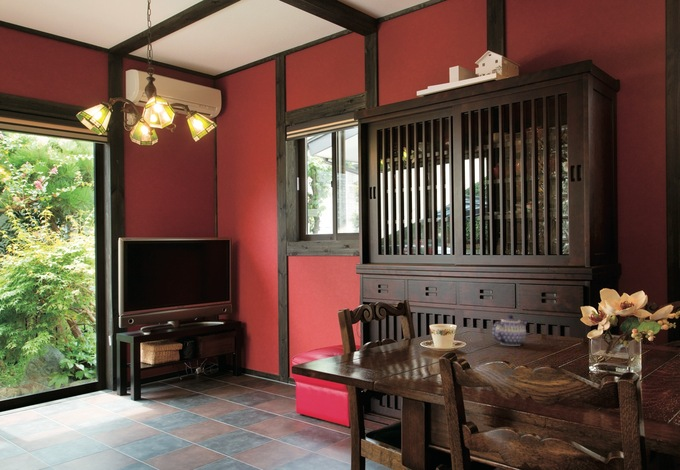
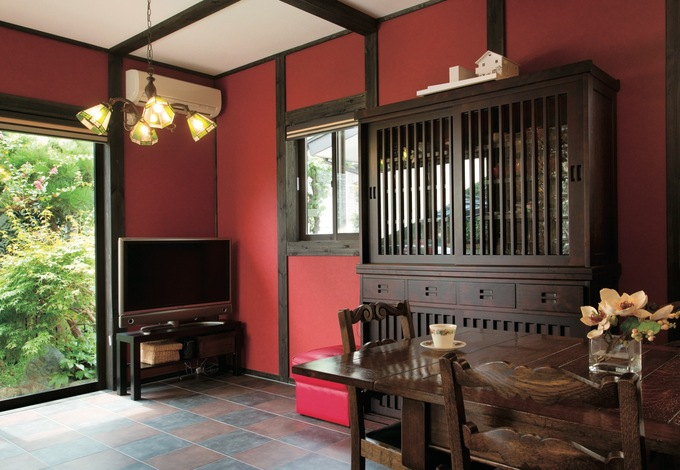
- teapot (510, 329)
